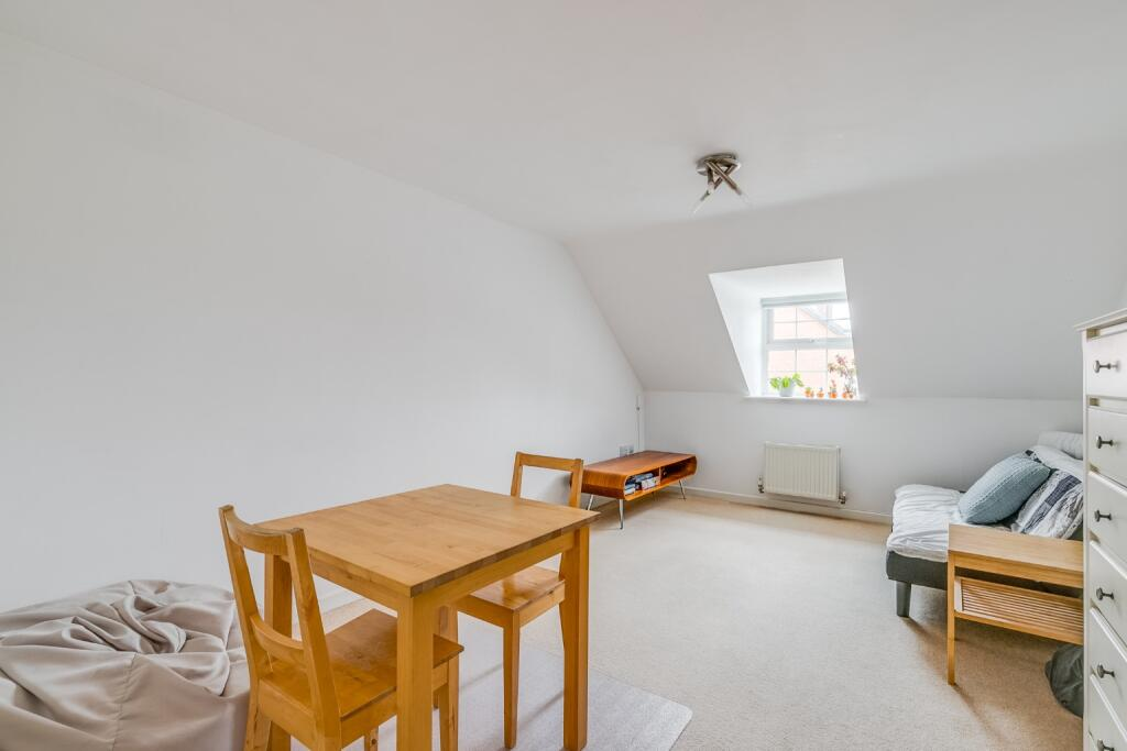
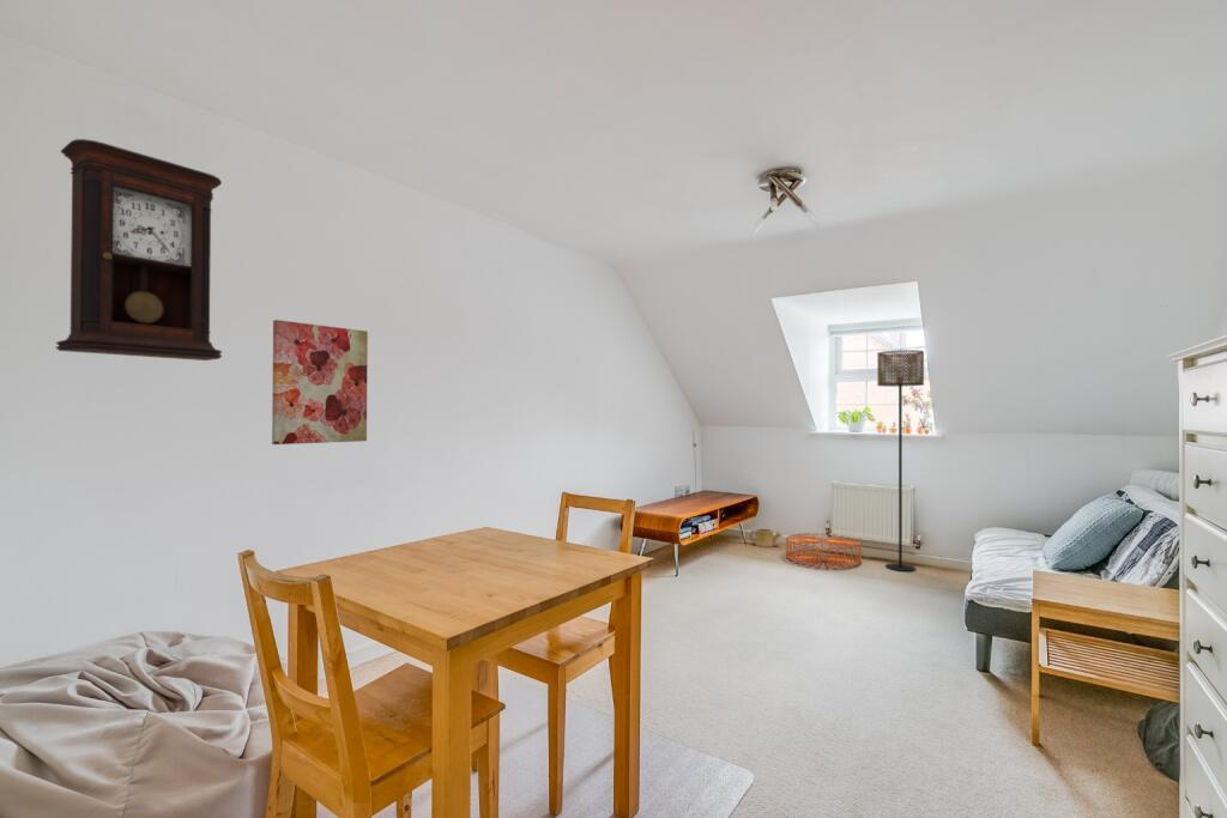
+ wall art (322, 383)
+ pendulum clock (147, 259)
+ basket (822, 547)
+ floor lamp (900, 460)
+ watering can (764, 537)
